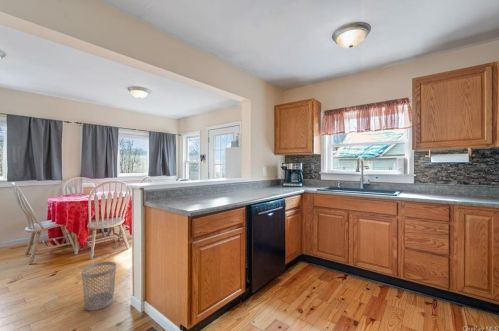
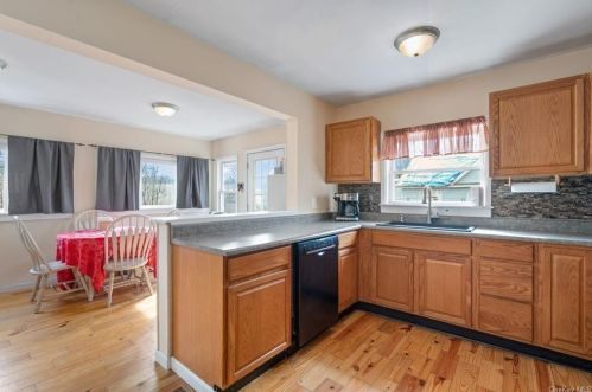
- wastebasket (98, 285)
